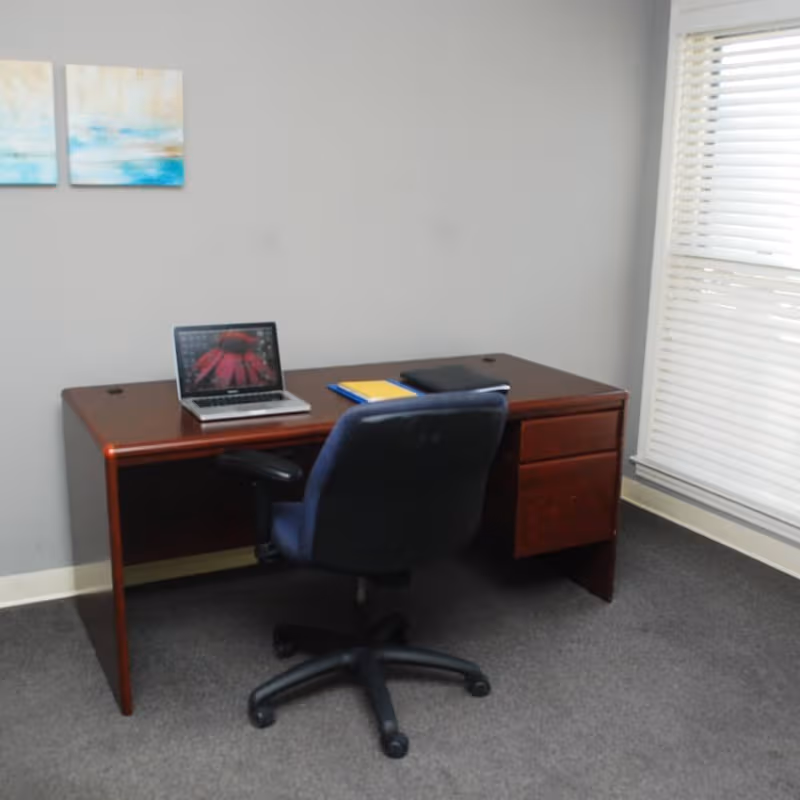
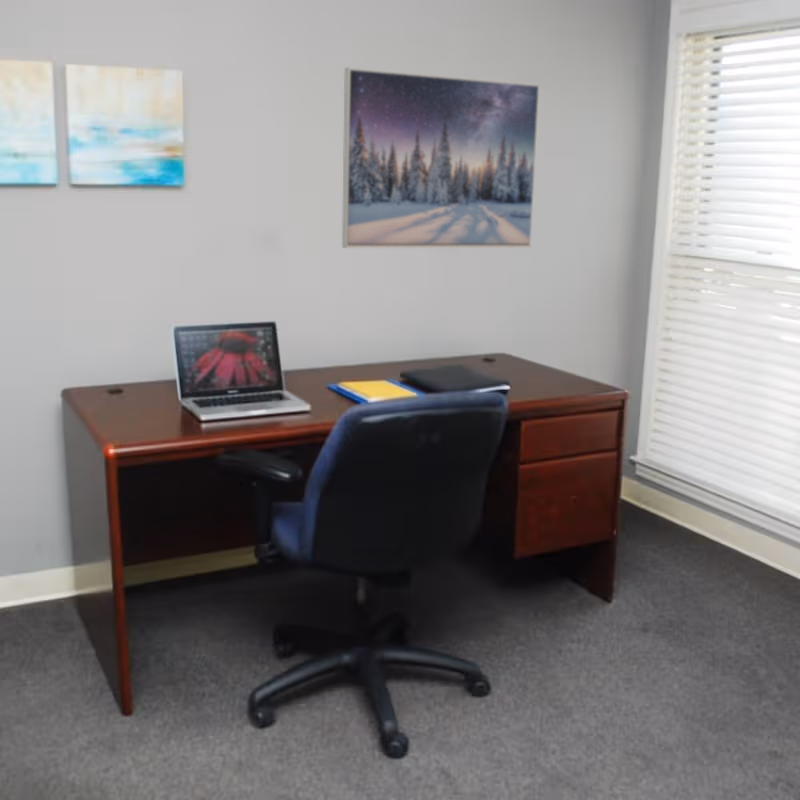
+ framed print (443, 163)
